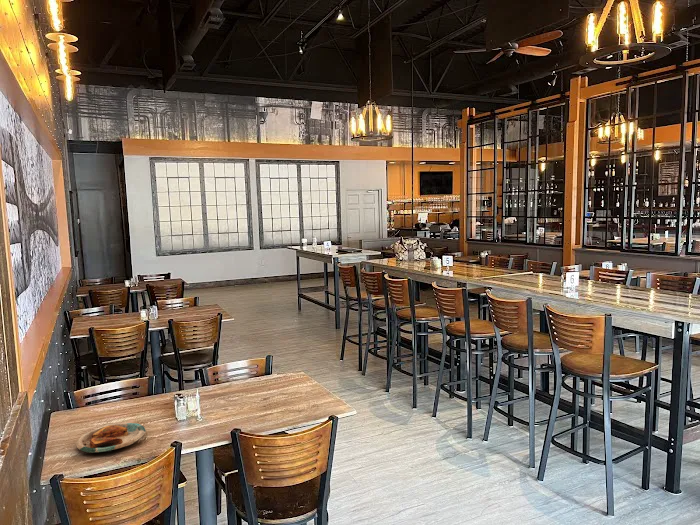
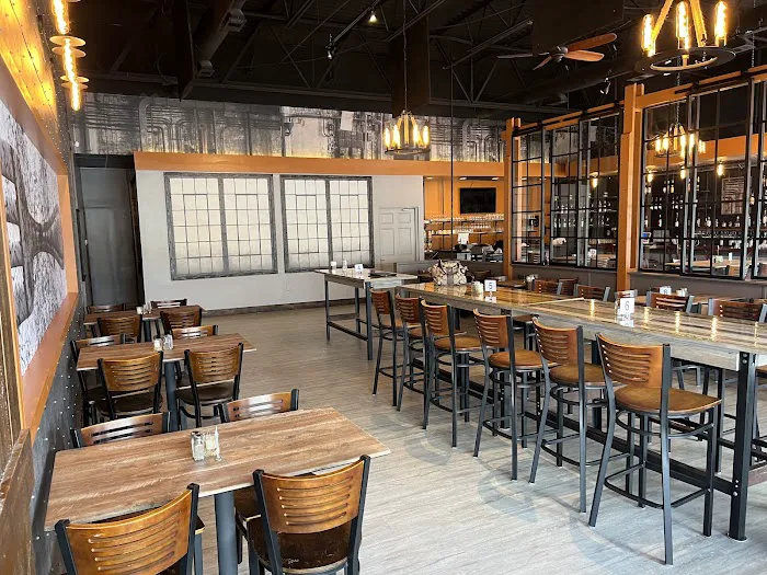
- plate (112, 437)
